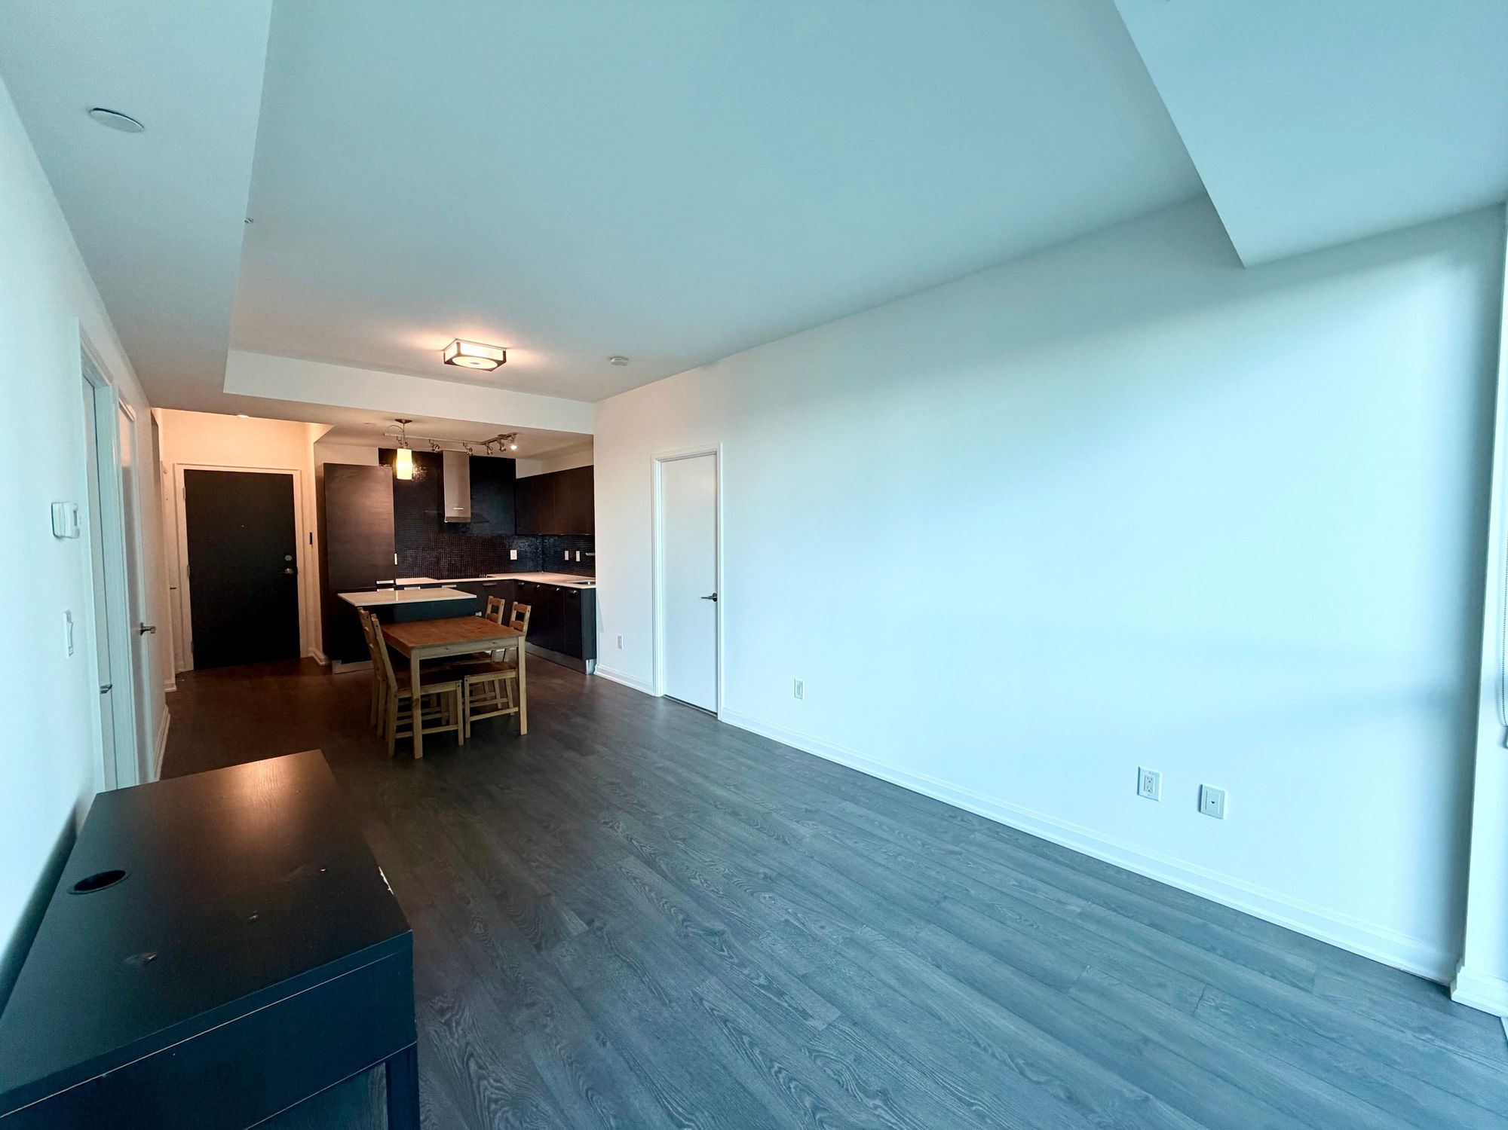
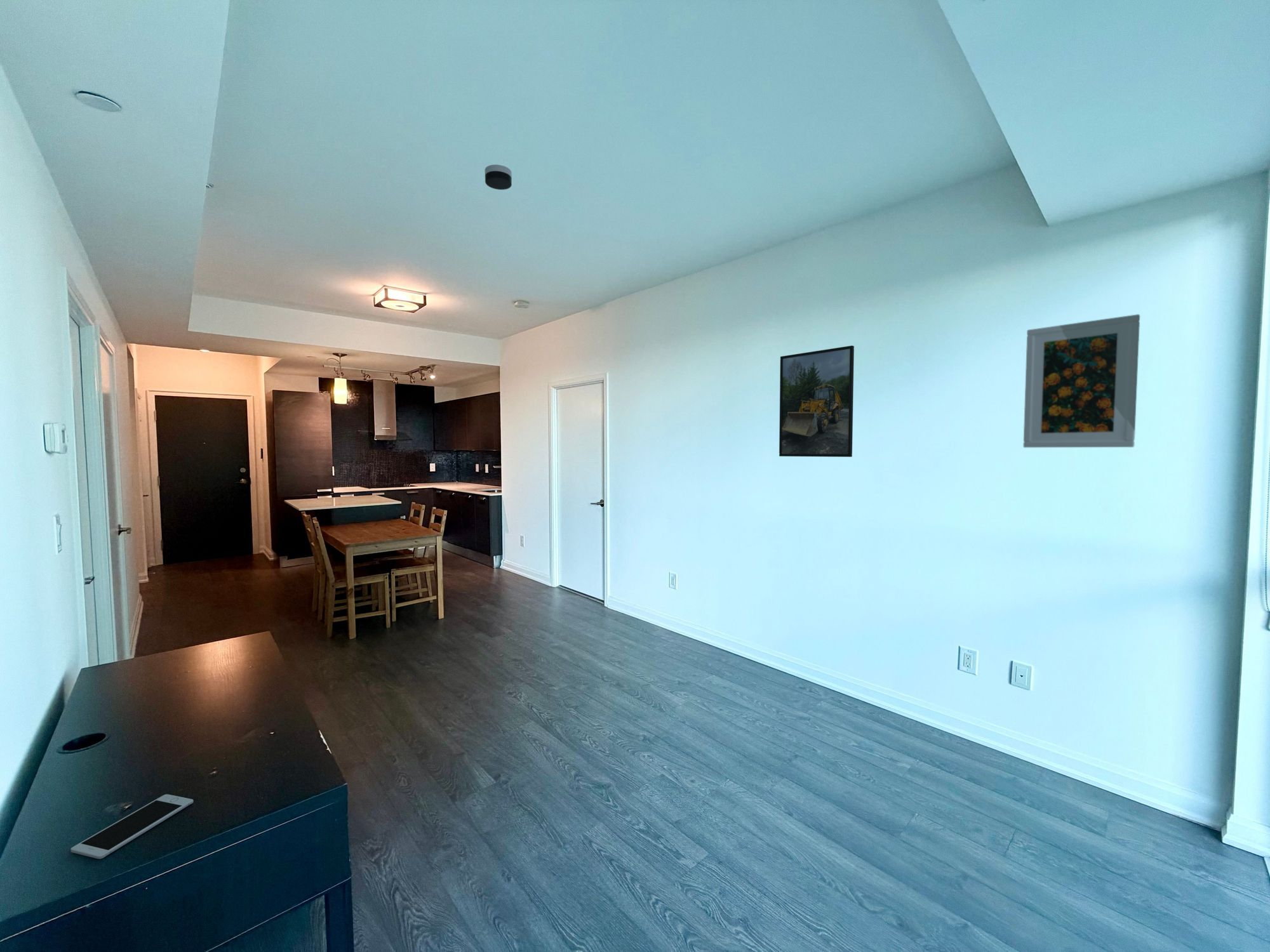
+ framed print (814, 404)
+ cell phone (136, 824)
+ smoke detector (498, 177)
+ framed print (1078, 385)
